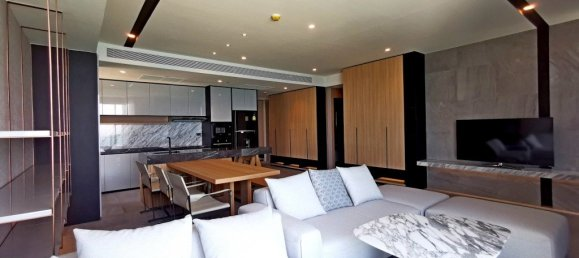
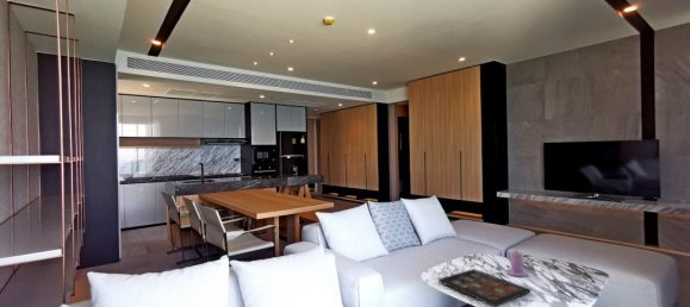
+ decorative tray (483, 284)
+ candle (516, 261)
